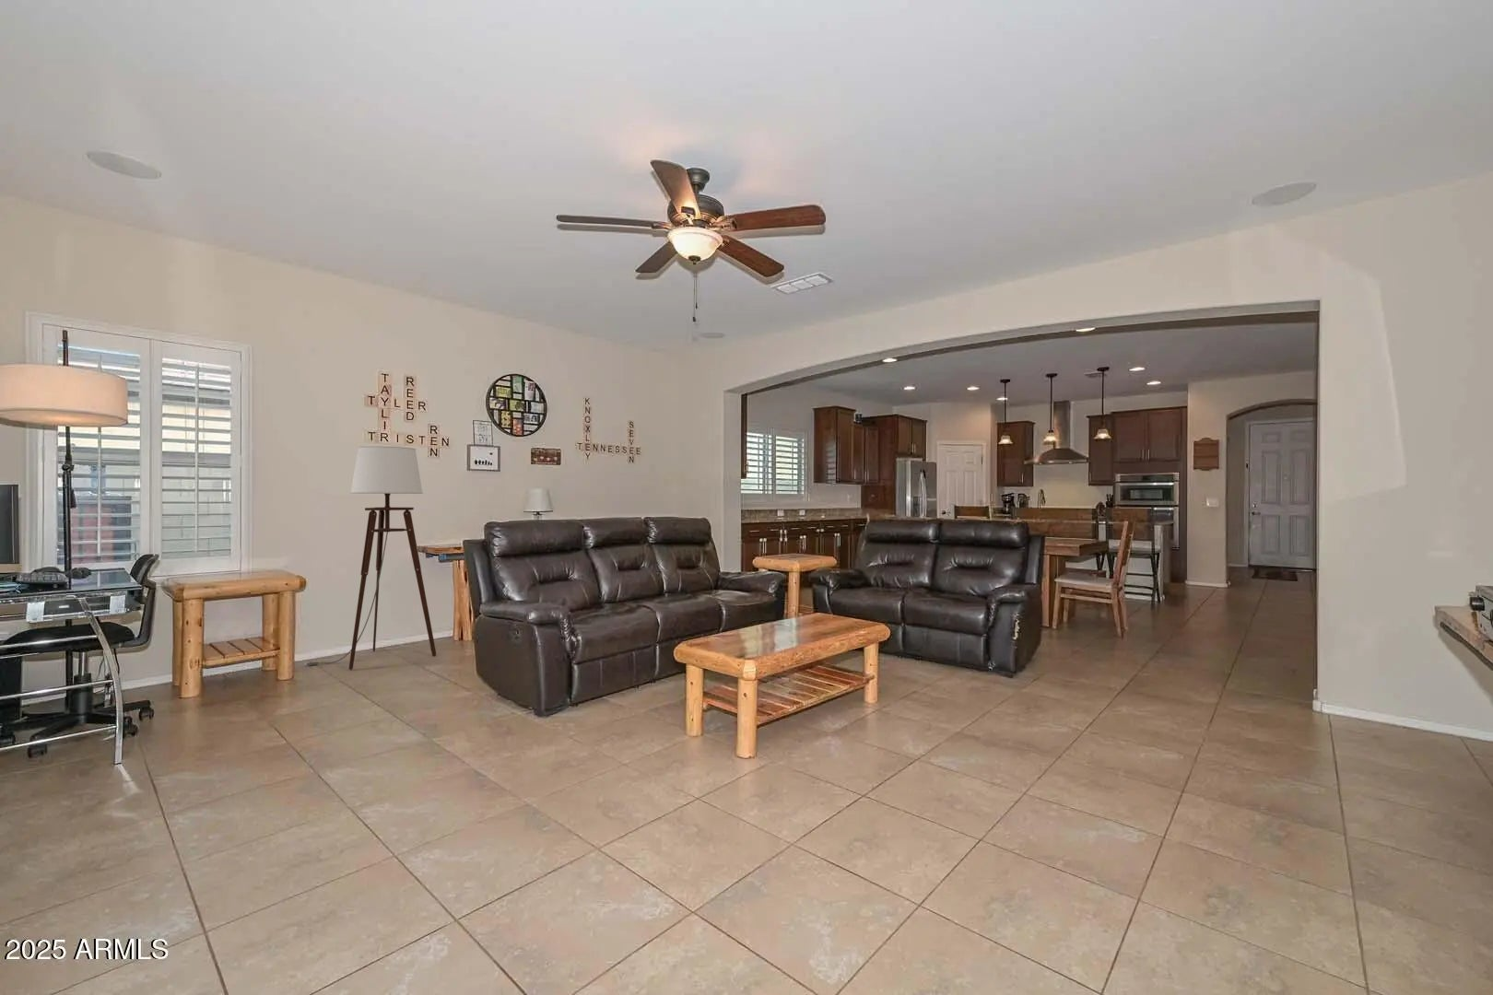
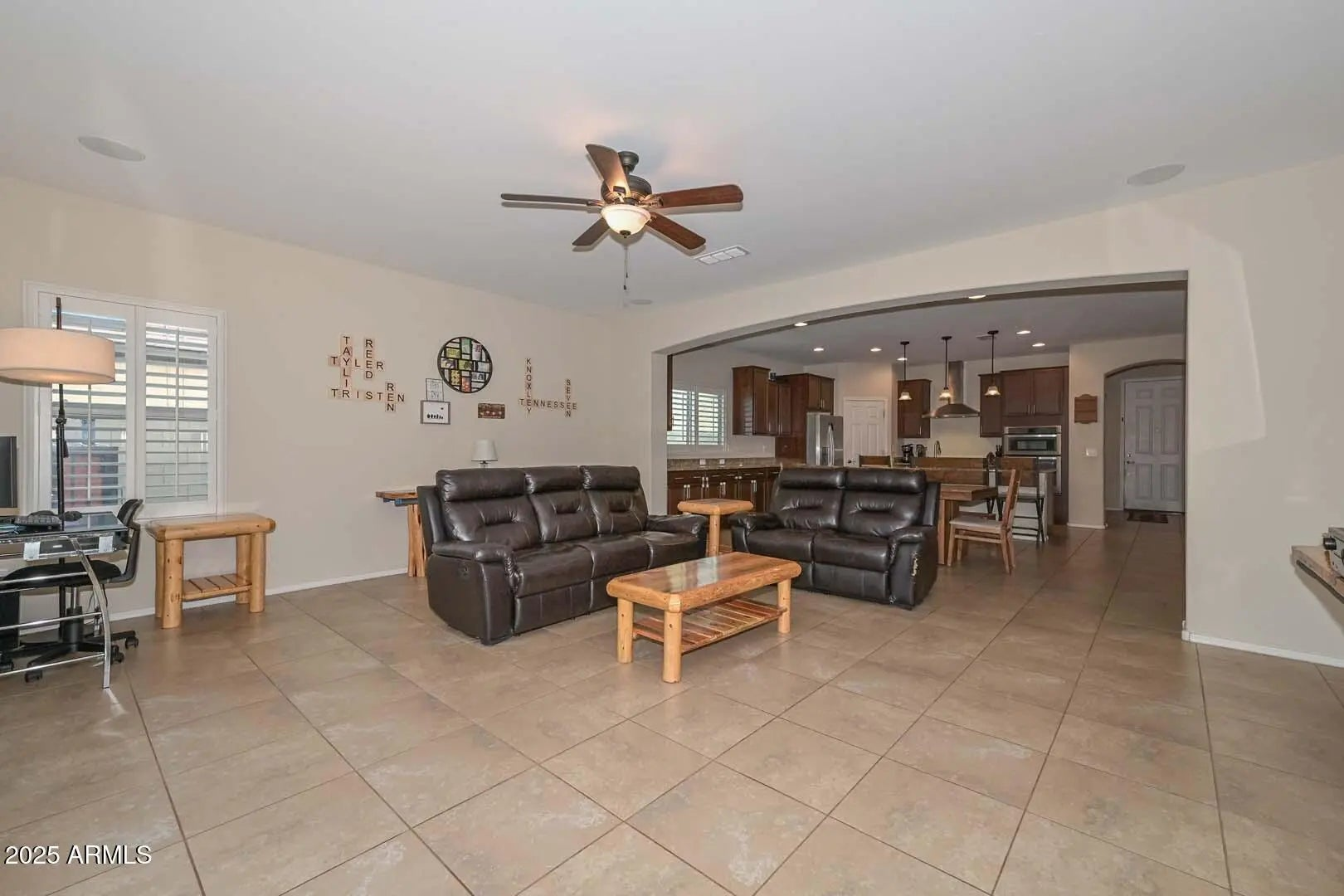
- floor lamp (371, 553)
